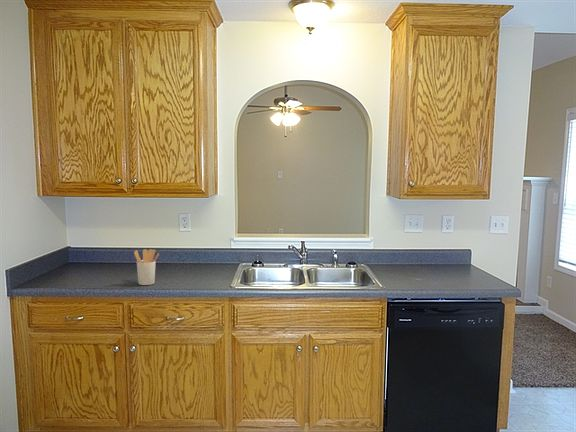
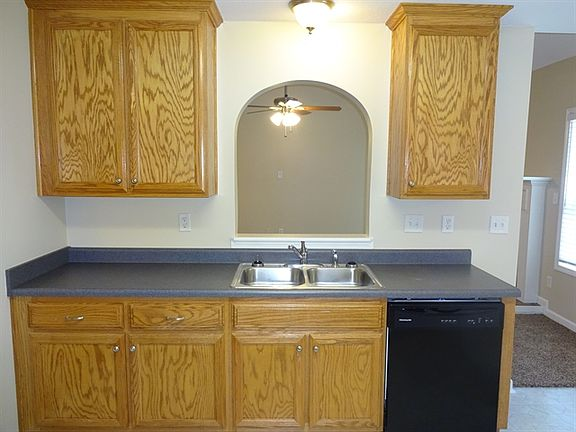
- utensil holder (147, 265)
